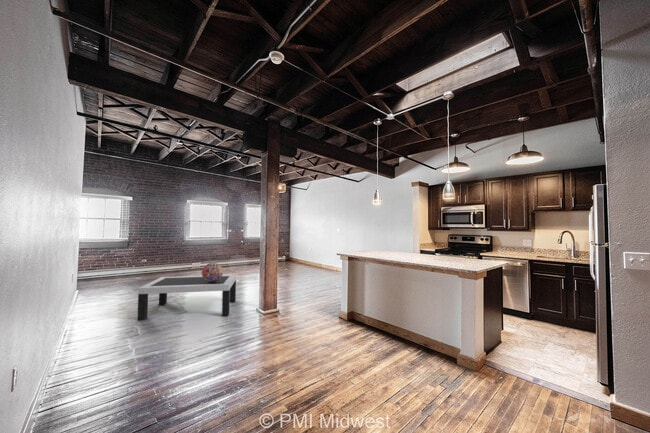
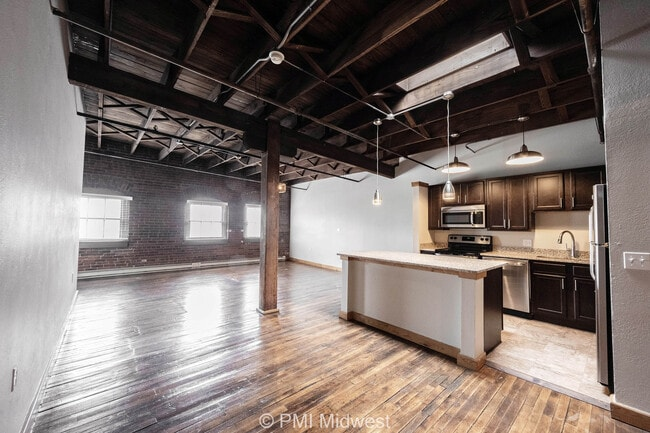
- coffee table (192, 291)
- decorative globe (212, 272)
